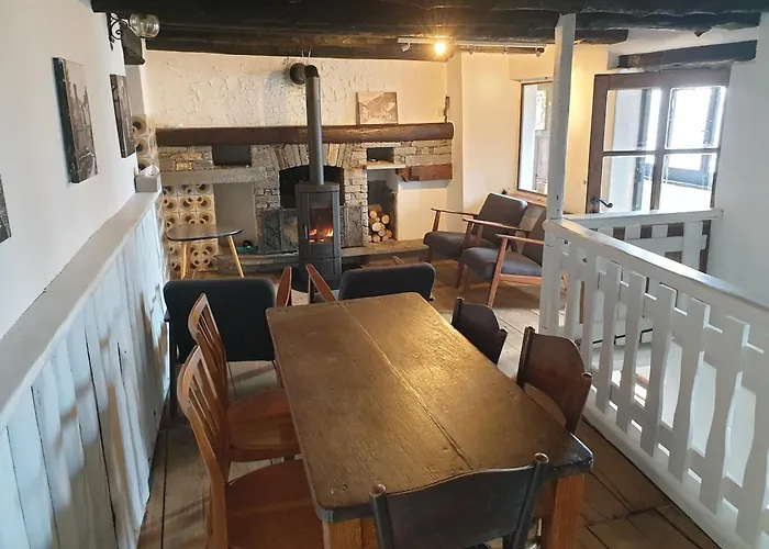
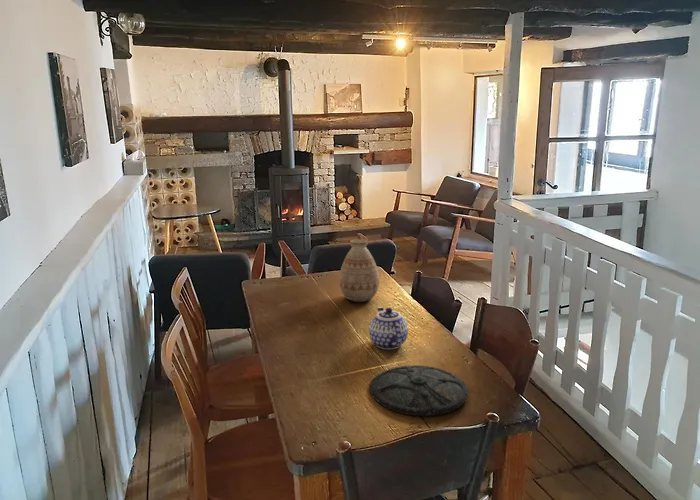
+ vase (359, 270)
+ plate (418, 383)
+ teapot (388, 326)
